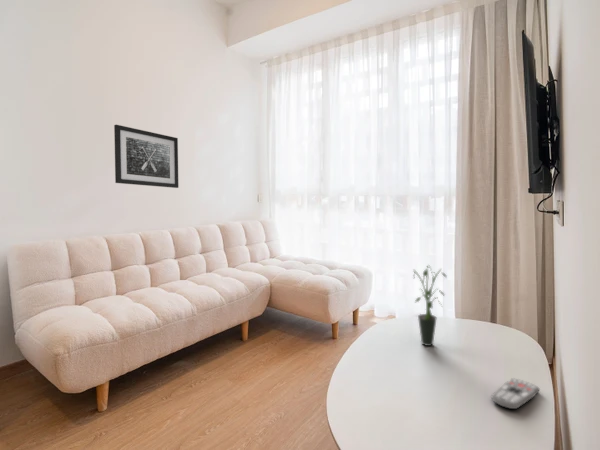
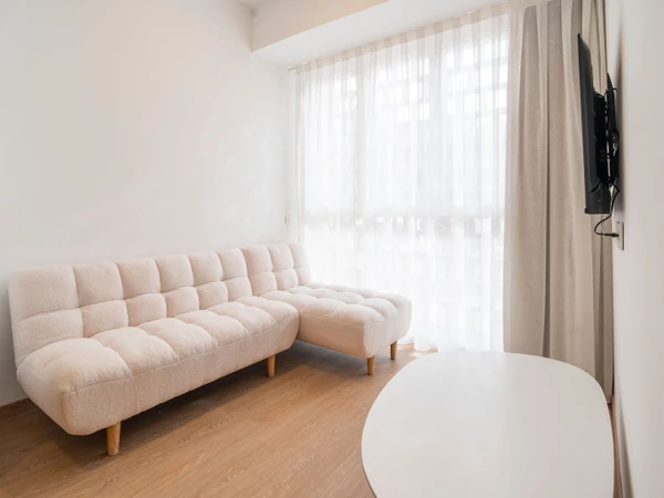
- potted plant (430, 304)
- wall art (148, 158)
- remote control (514, 393)
